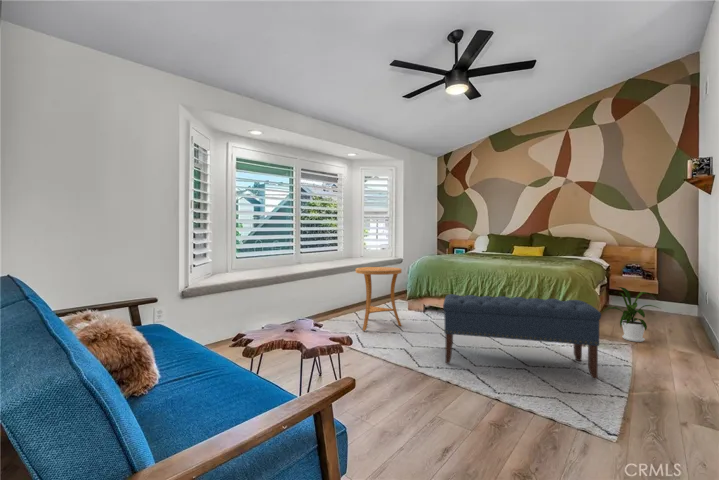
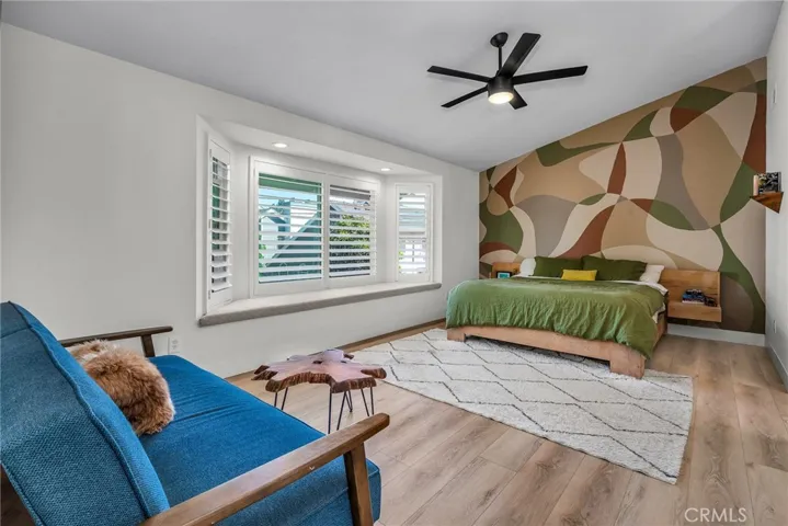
- bench (513, 330)
- side table (371, 294)
- house plant (632, 313)
